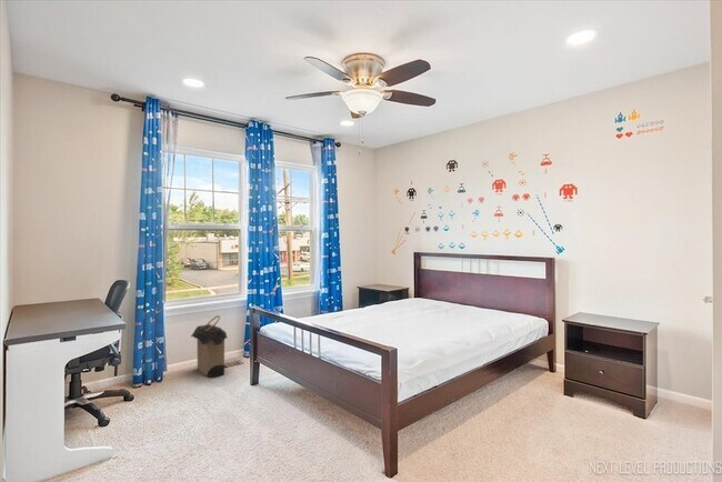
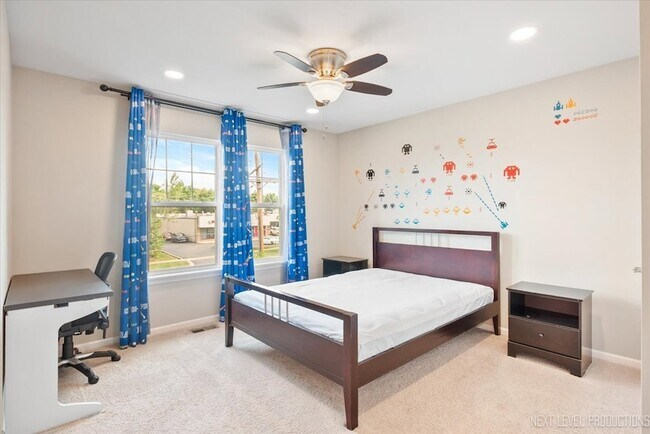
- laundry hamper (209, 343)
